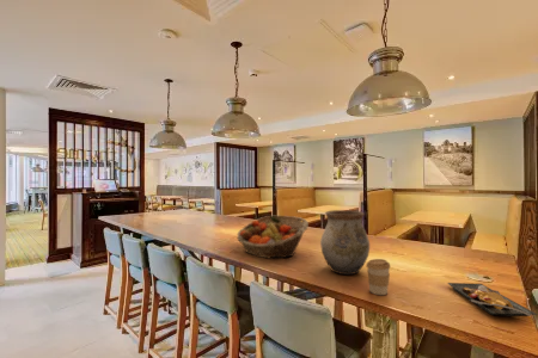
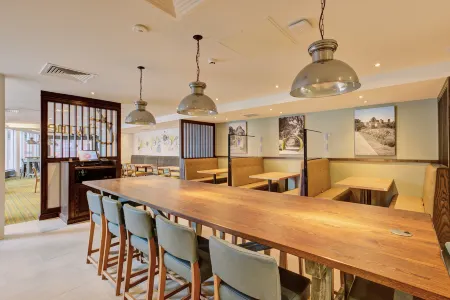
- coffee cup (378, 276)
- vase (344, 241)
- fruit basket (271, 234)
- plate (483, 294)
